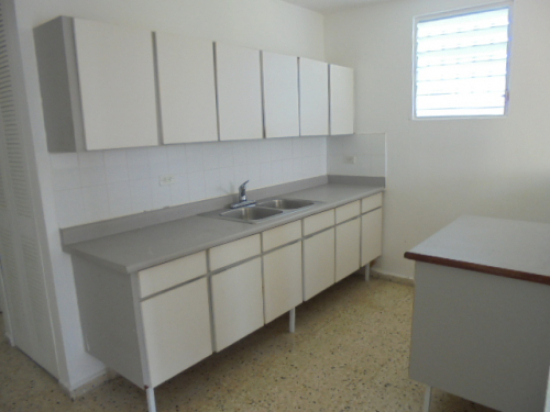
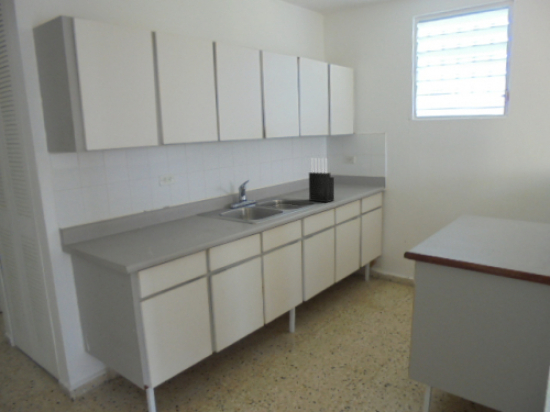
+ knife block (322, 179)
